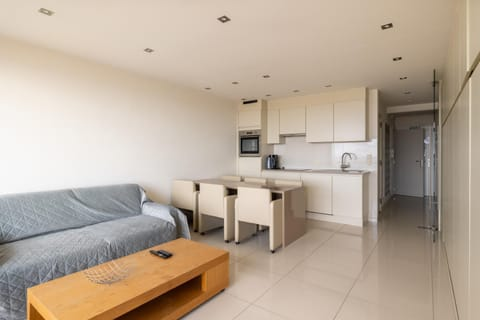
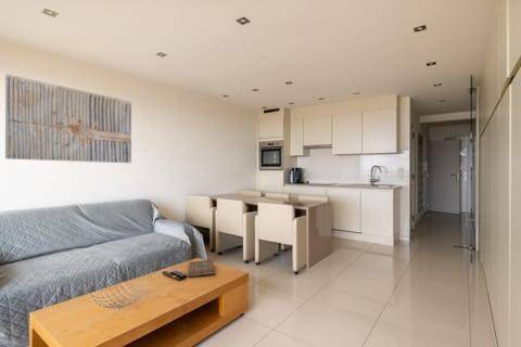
+ wall art (77, 125)
+ book (201, 267)
